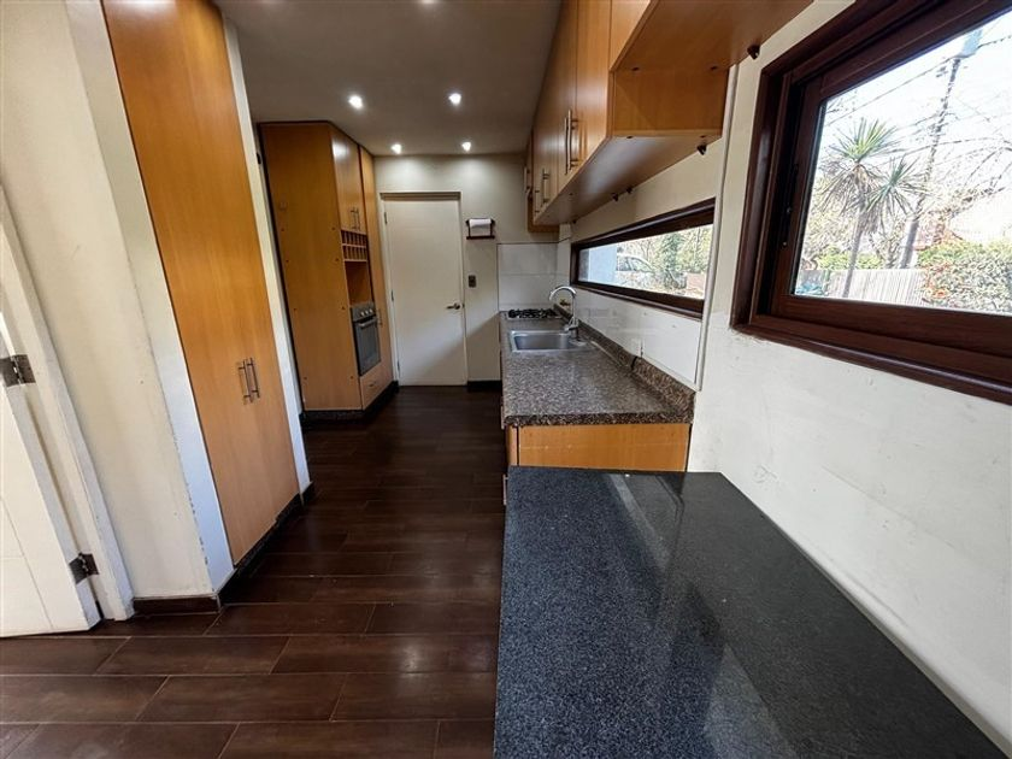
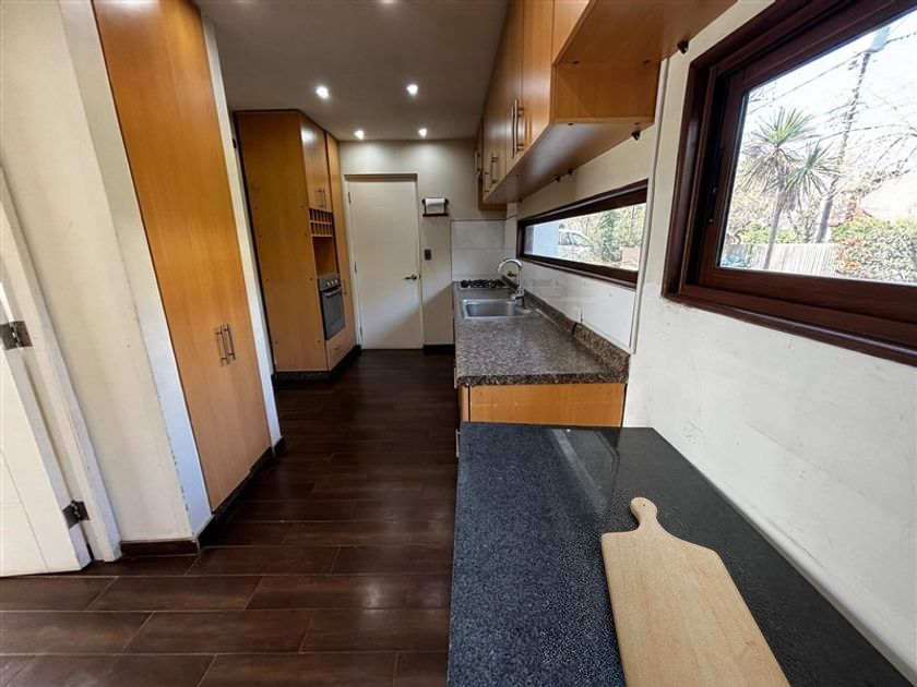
+ chopping board (669, 581)
